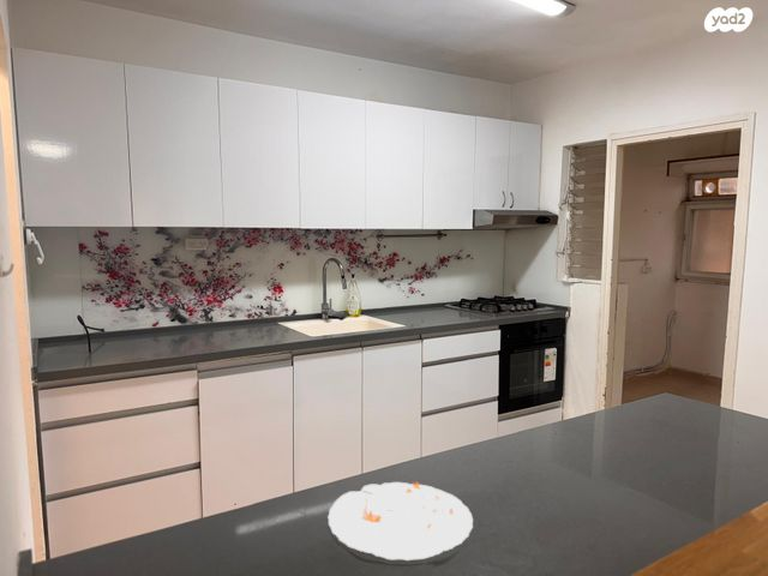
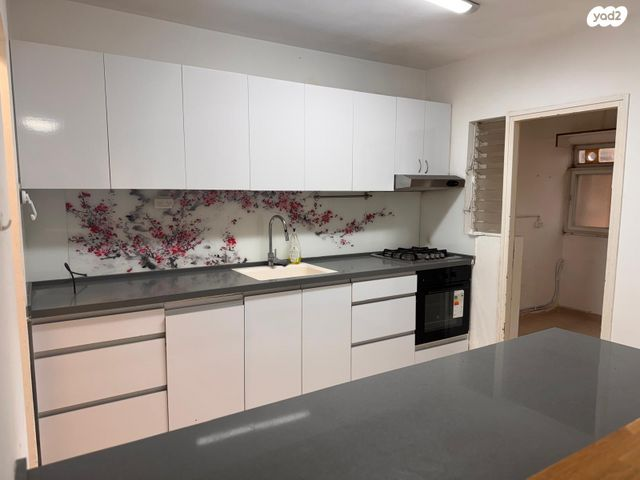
- plate (400, 500)
